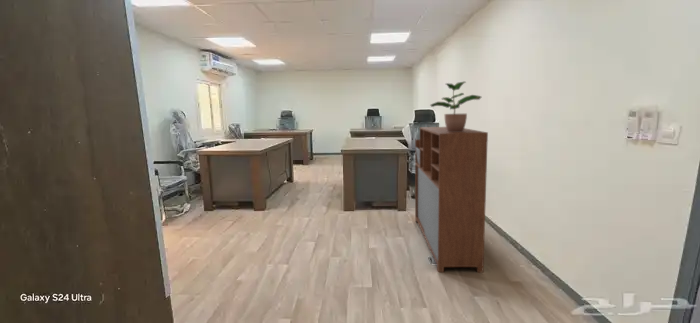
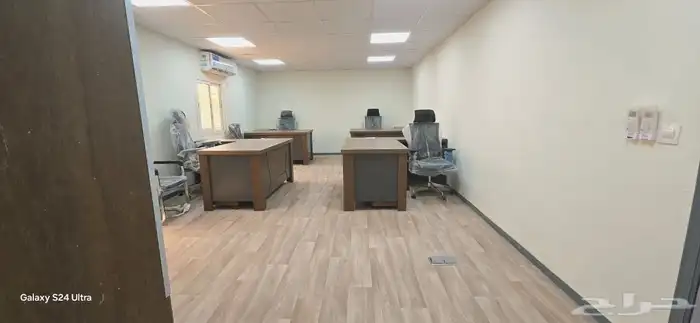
- potted plant (455, 106)
- storage cabinet (443, 186)
